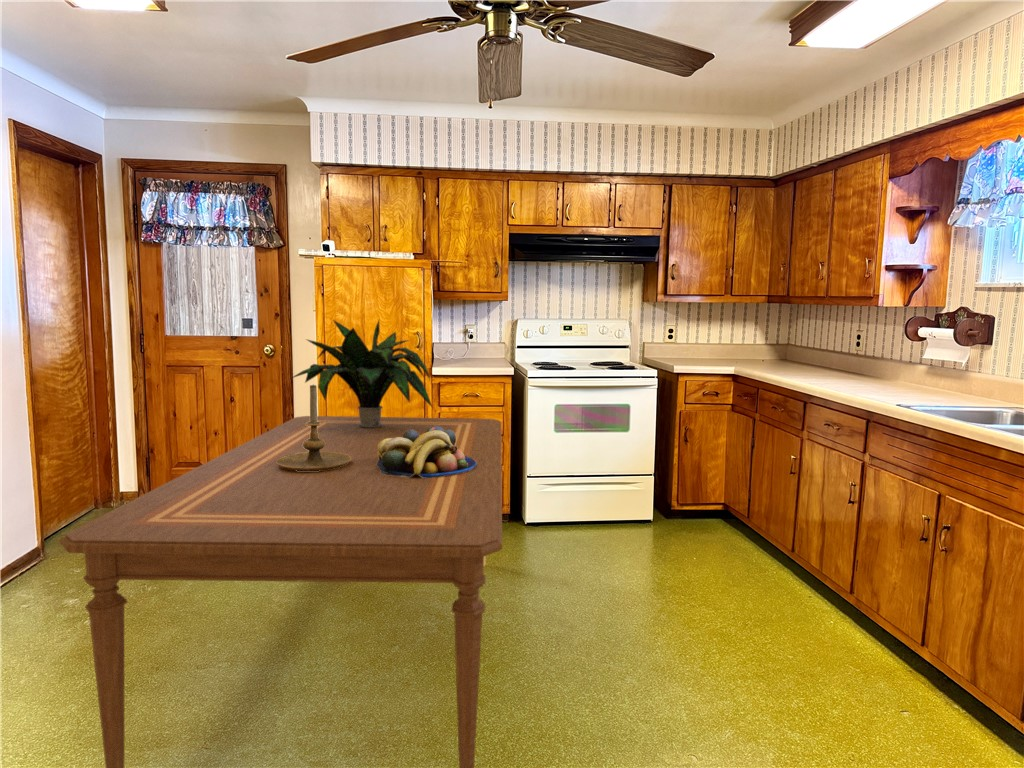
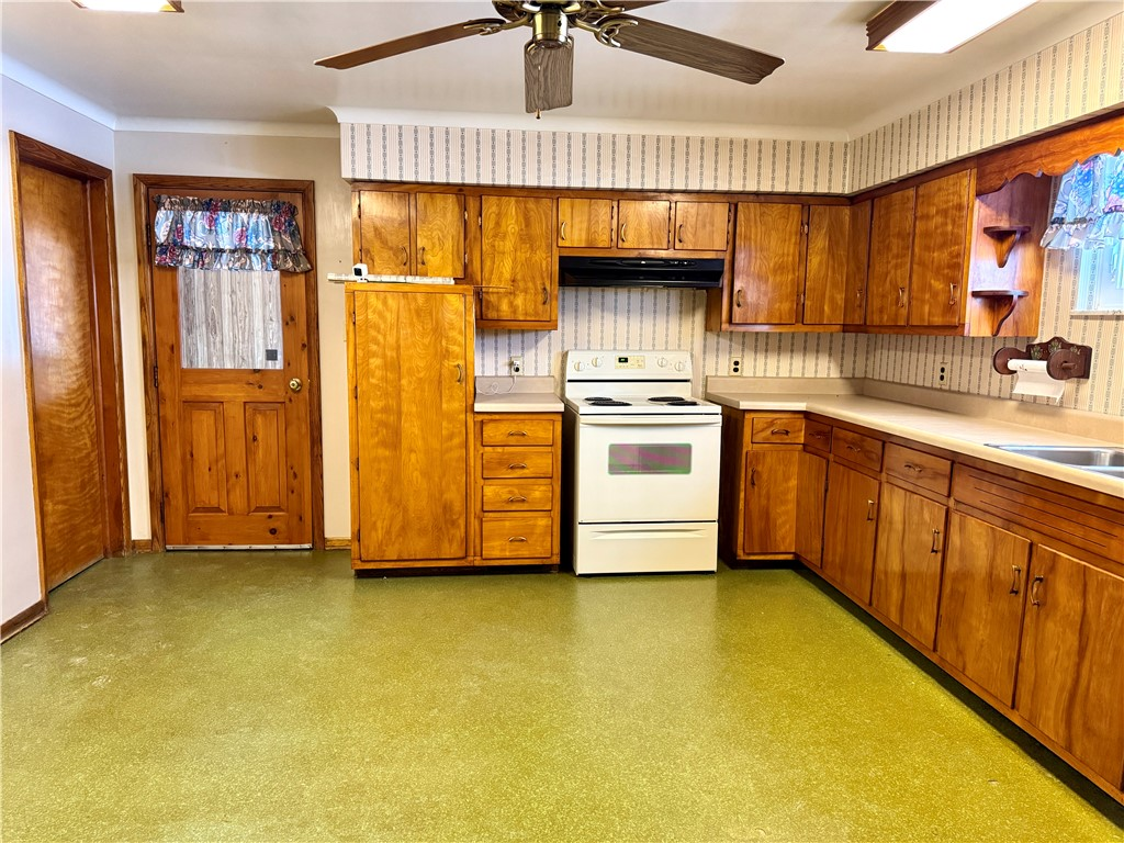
- dining table (361, 556)
- candle holder (313, 424)
- fruit bowl (427, 447)
- potted plant (366, 372)
